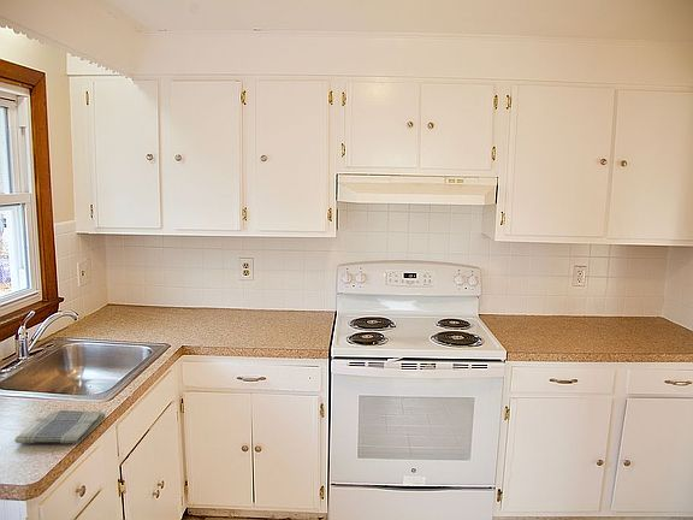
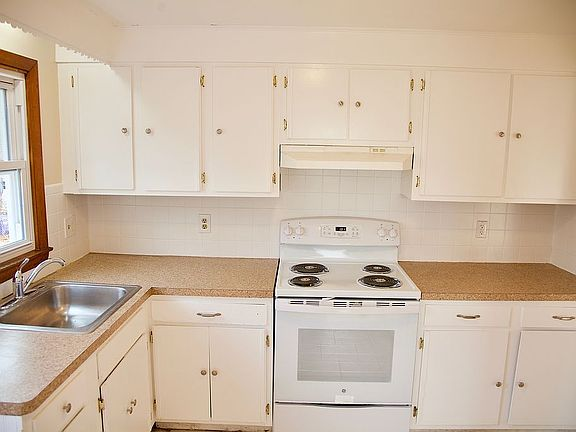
- dish towel (63, 424)
